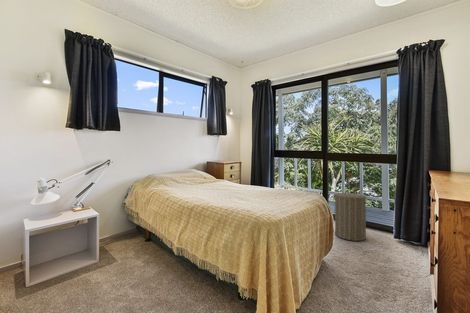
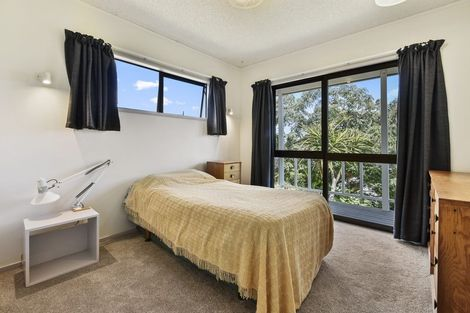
- laundry hamper (350, 212)
